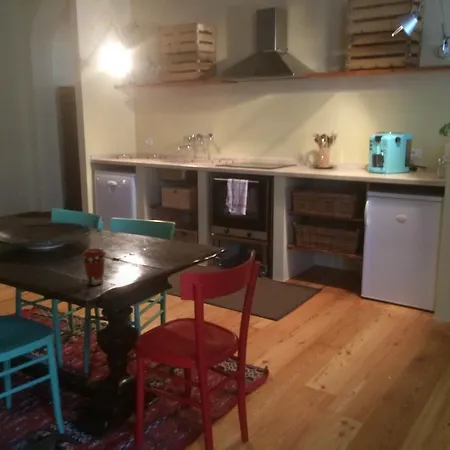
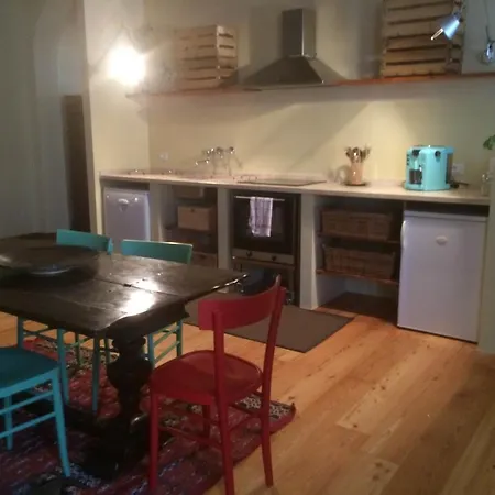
- coffee cup (94, 266)
